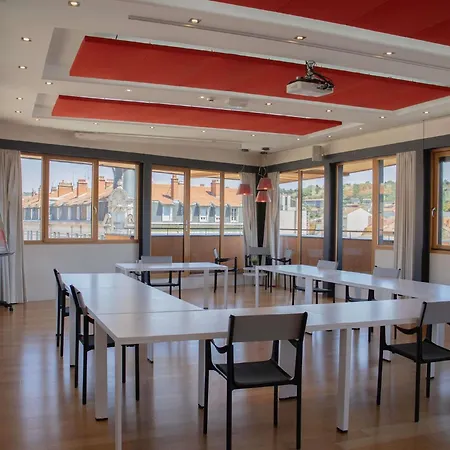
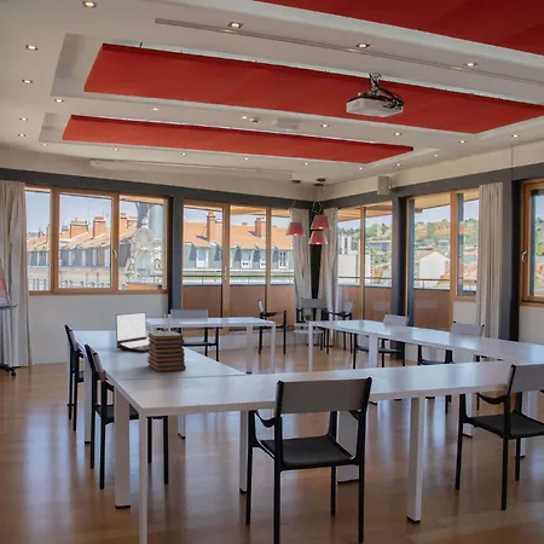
+ book stack (164, 351)
+ laptop (144, 331)
